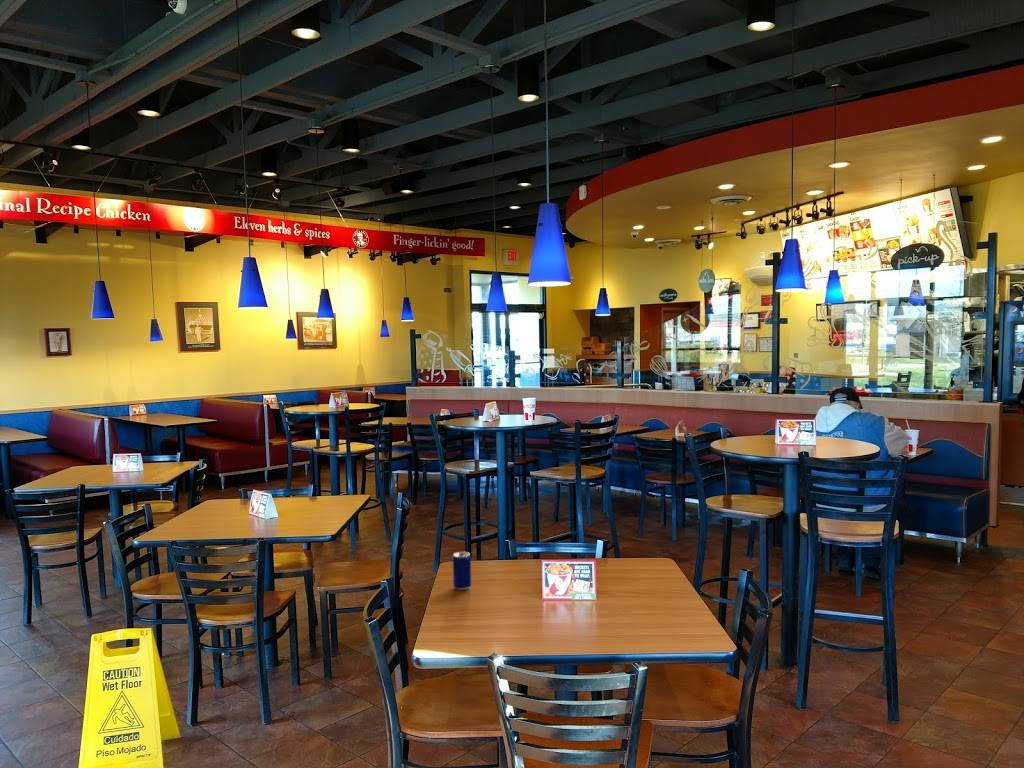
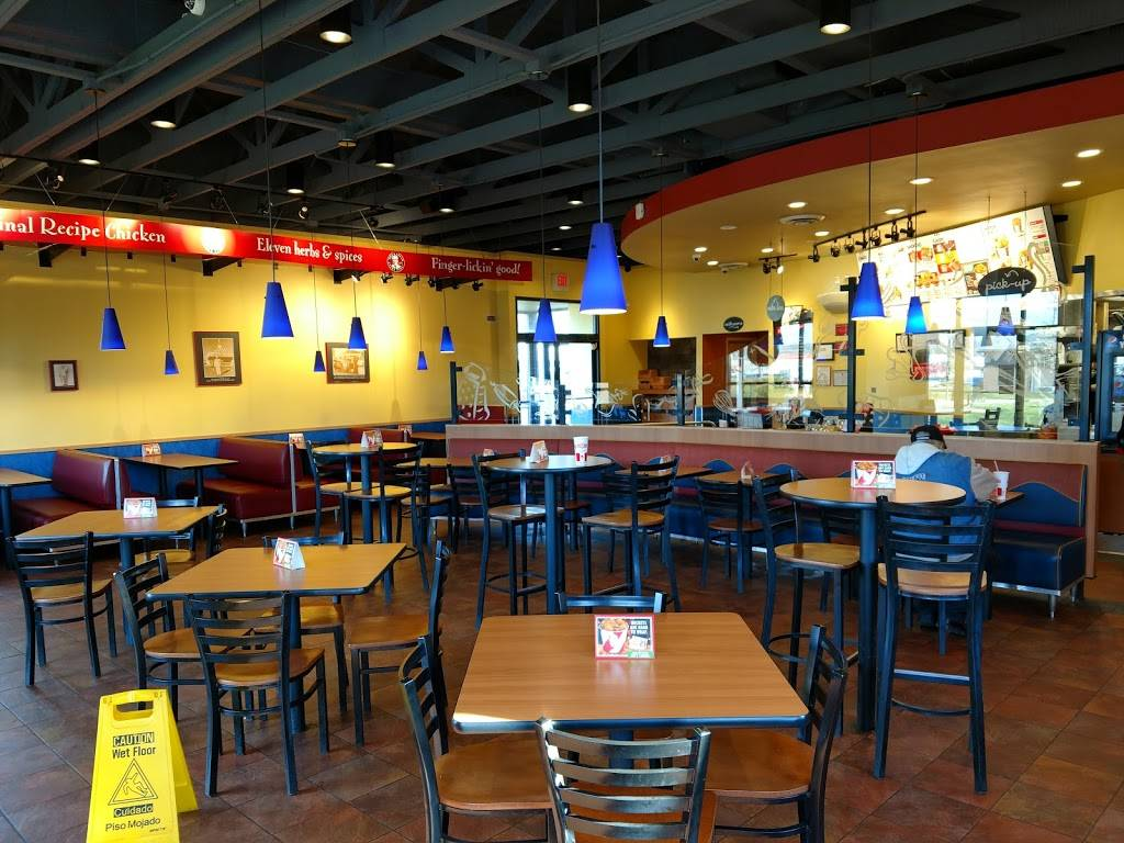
- beer can (462, 570)
